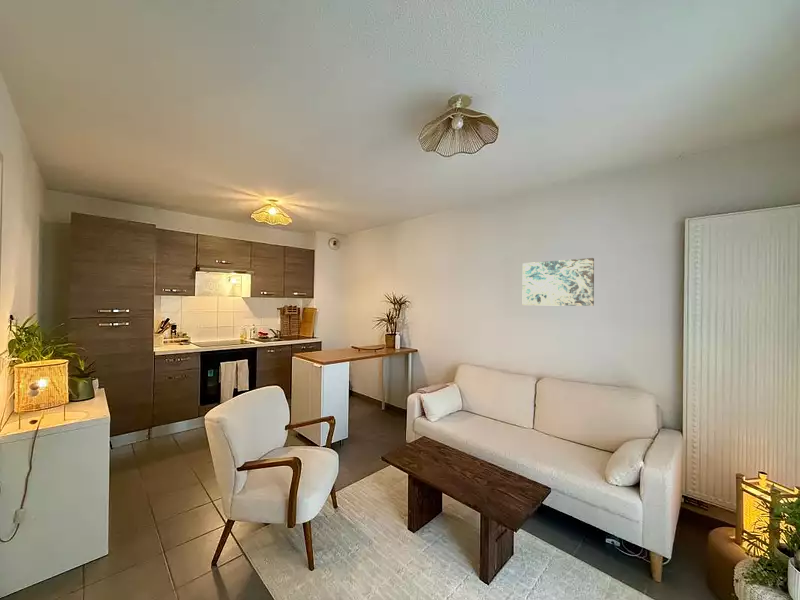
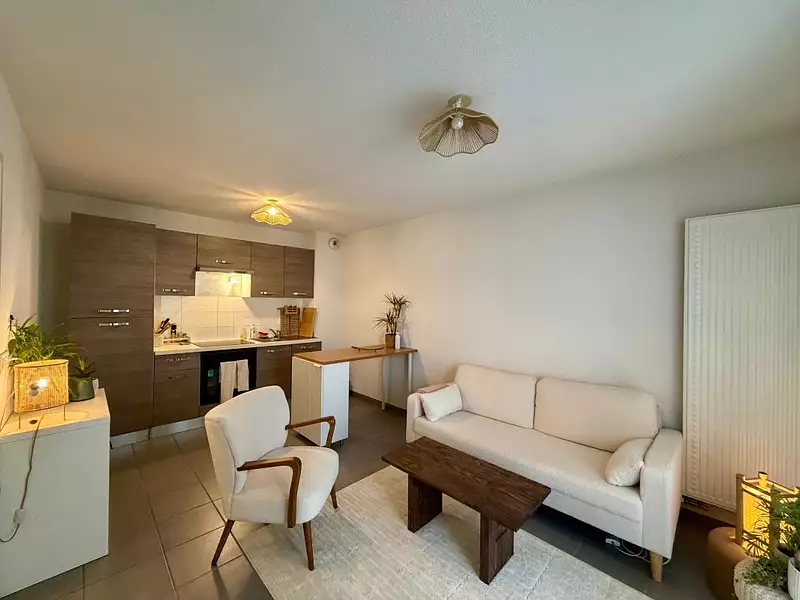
- wall art (556, 283)
